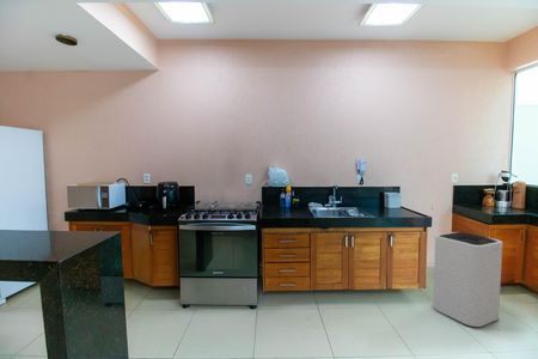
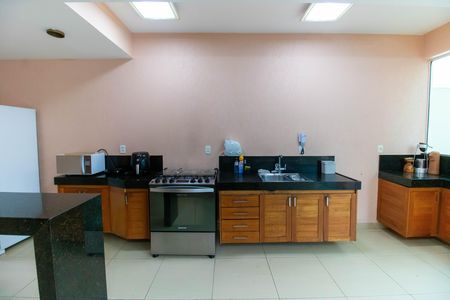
- trash can (465, 274)
